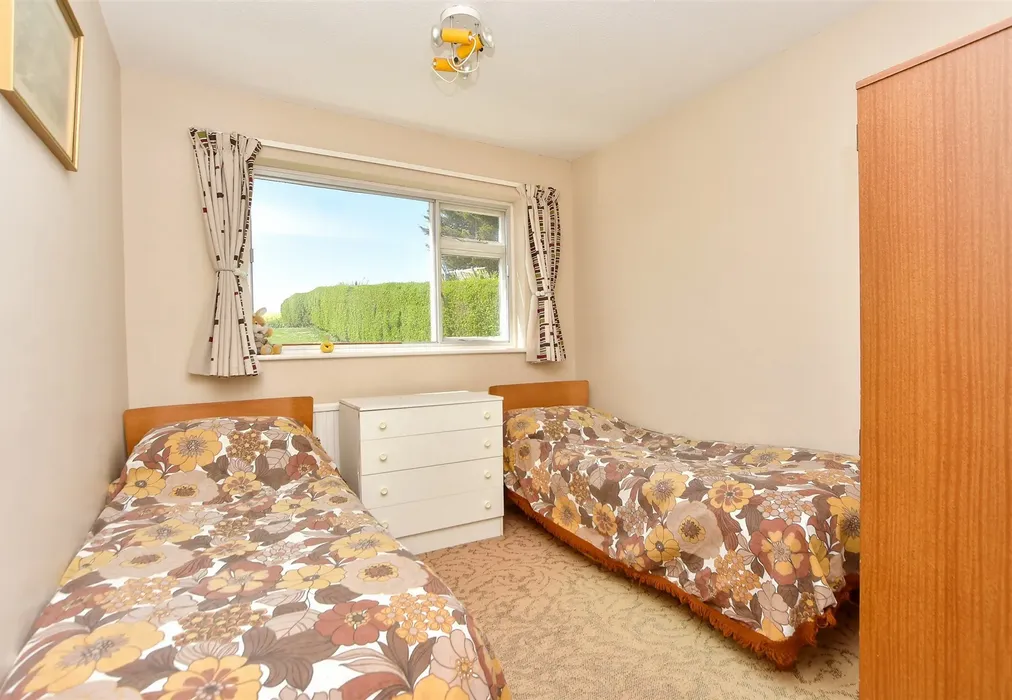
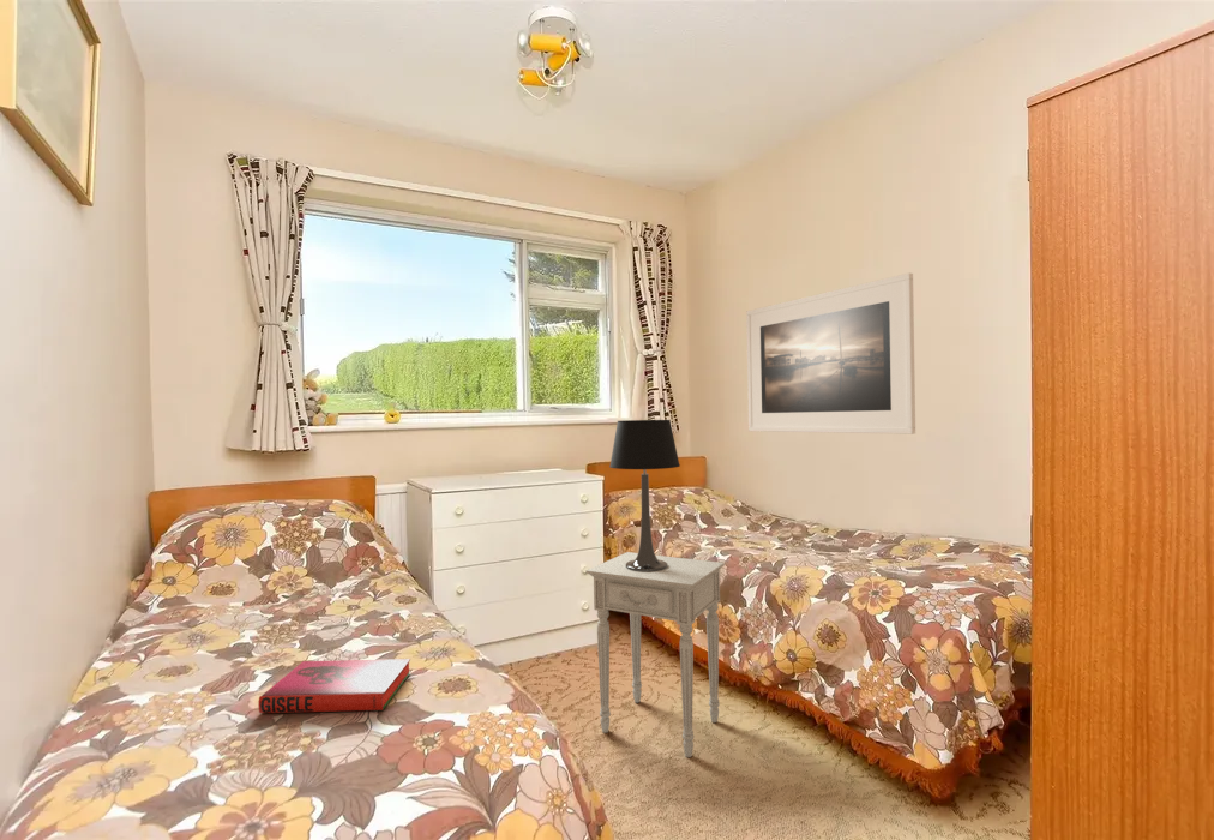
+ table lamp (644, 492)
+ hardback book (339, 684)
+ nightstand (639, 647)
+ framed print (818, 364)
